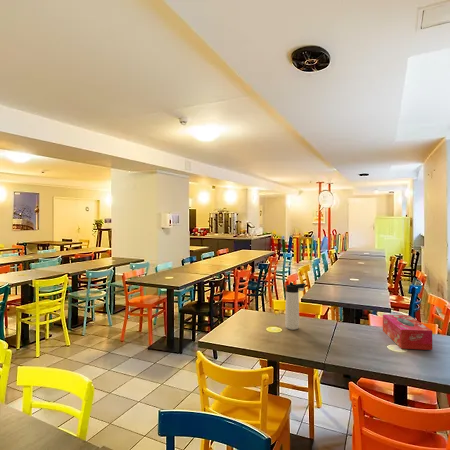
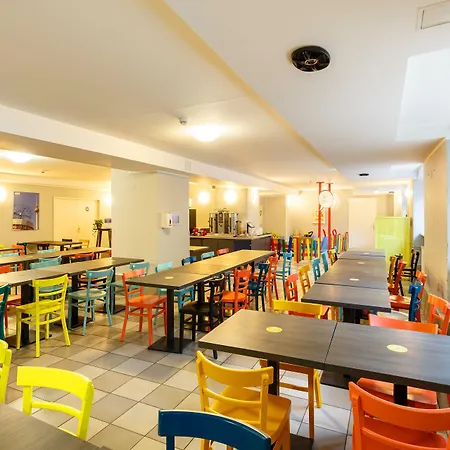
- tissue box (405, 330)
- thermos bottle (295, 305)
